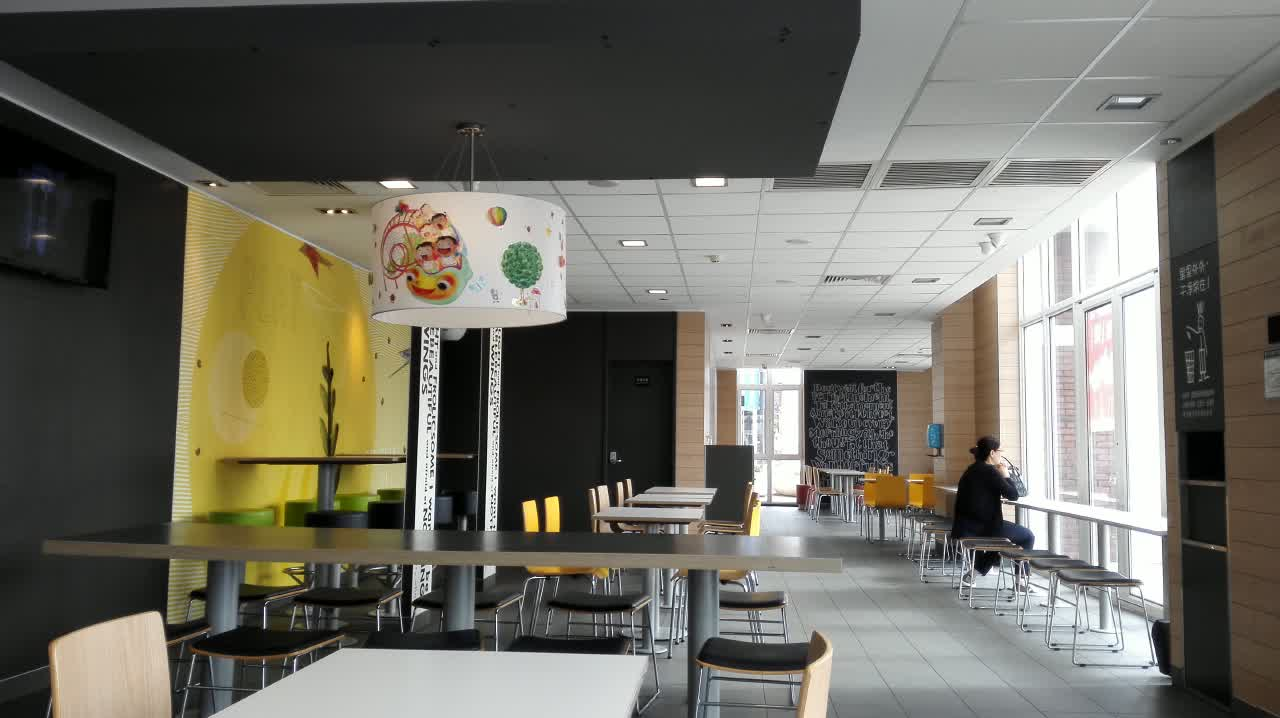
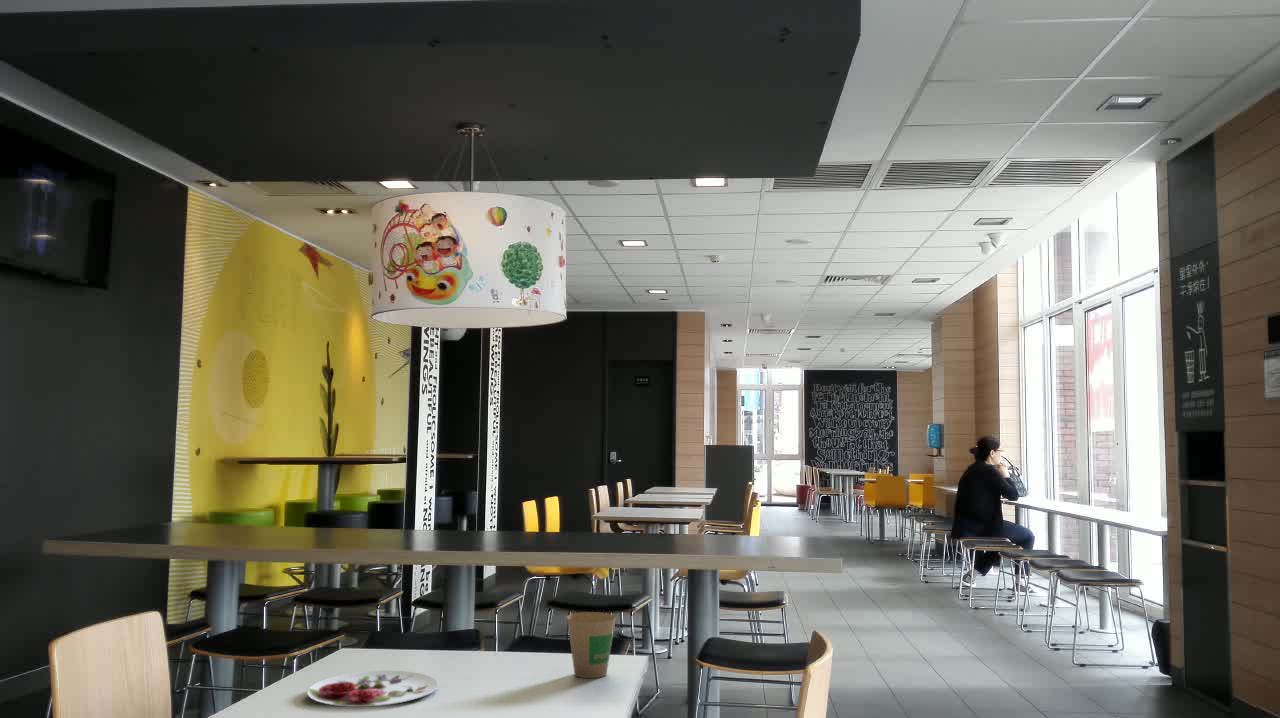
+ paper cup (590, 645)
+ plate (373, 686)
